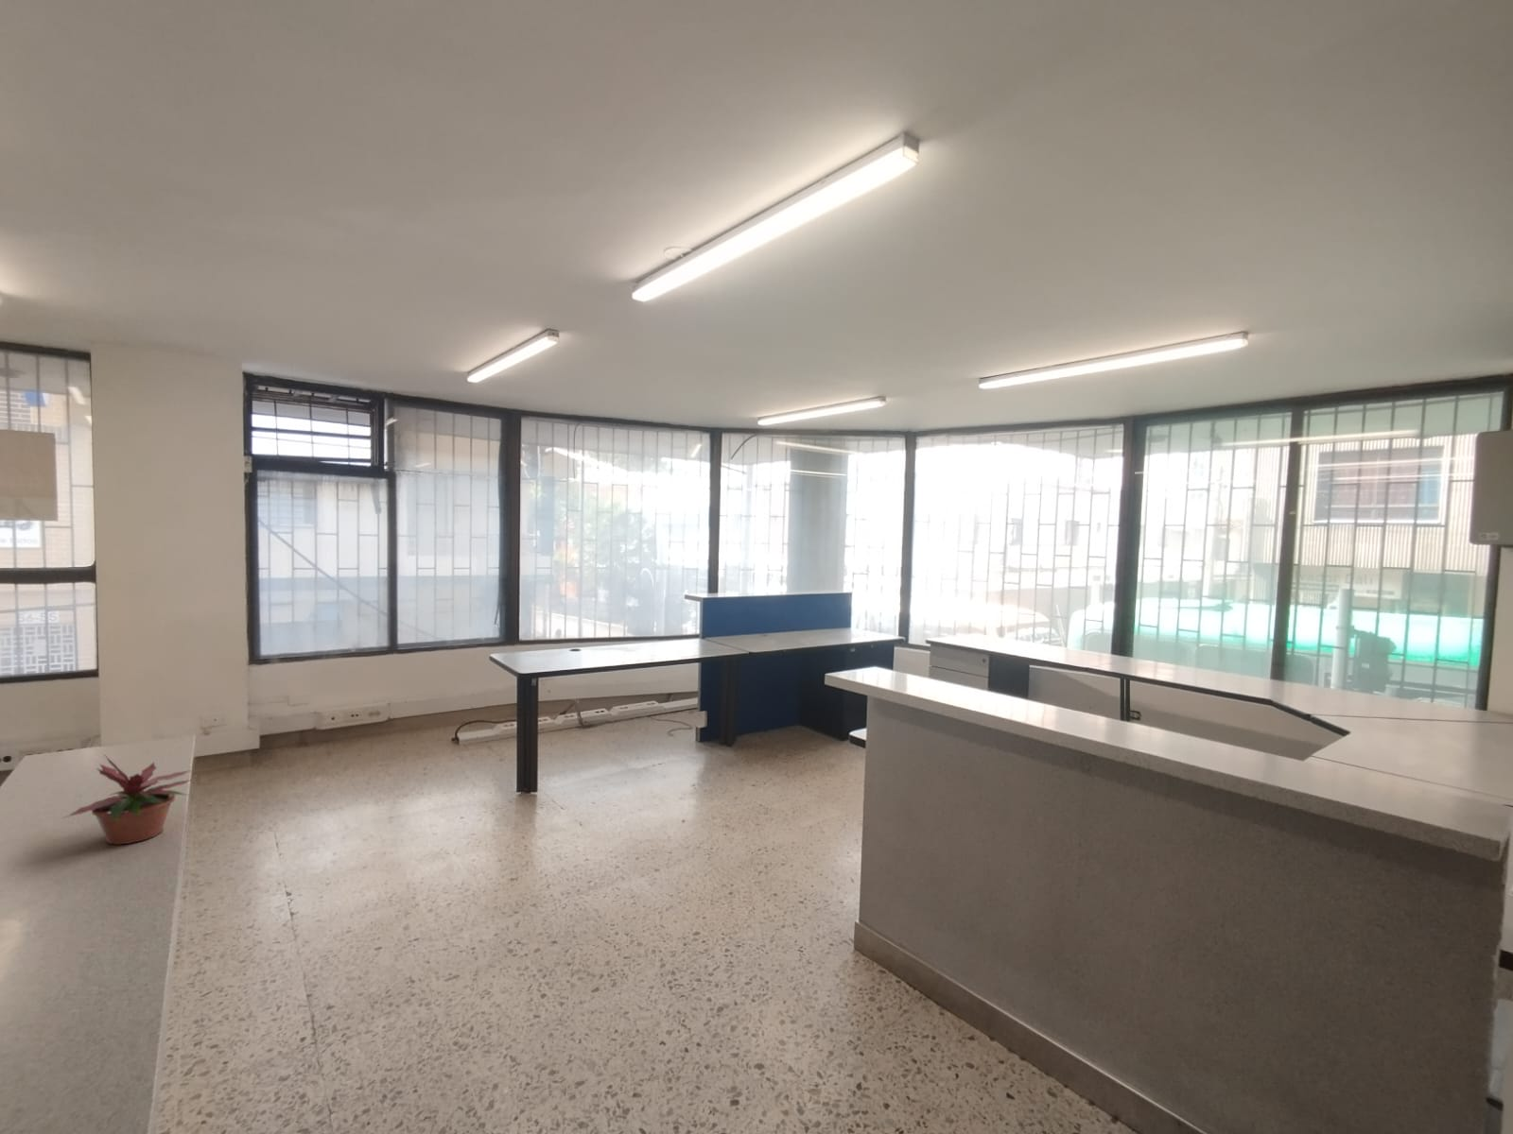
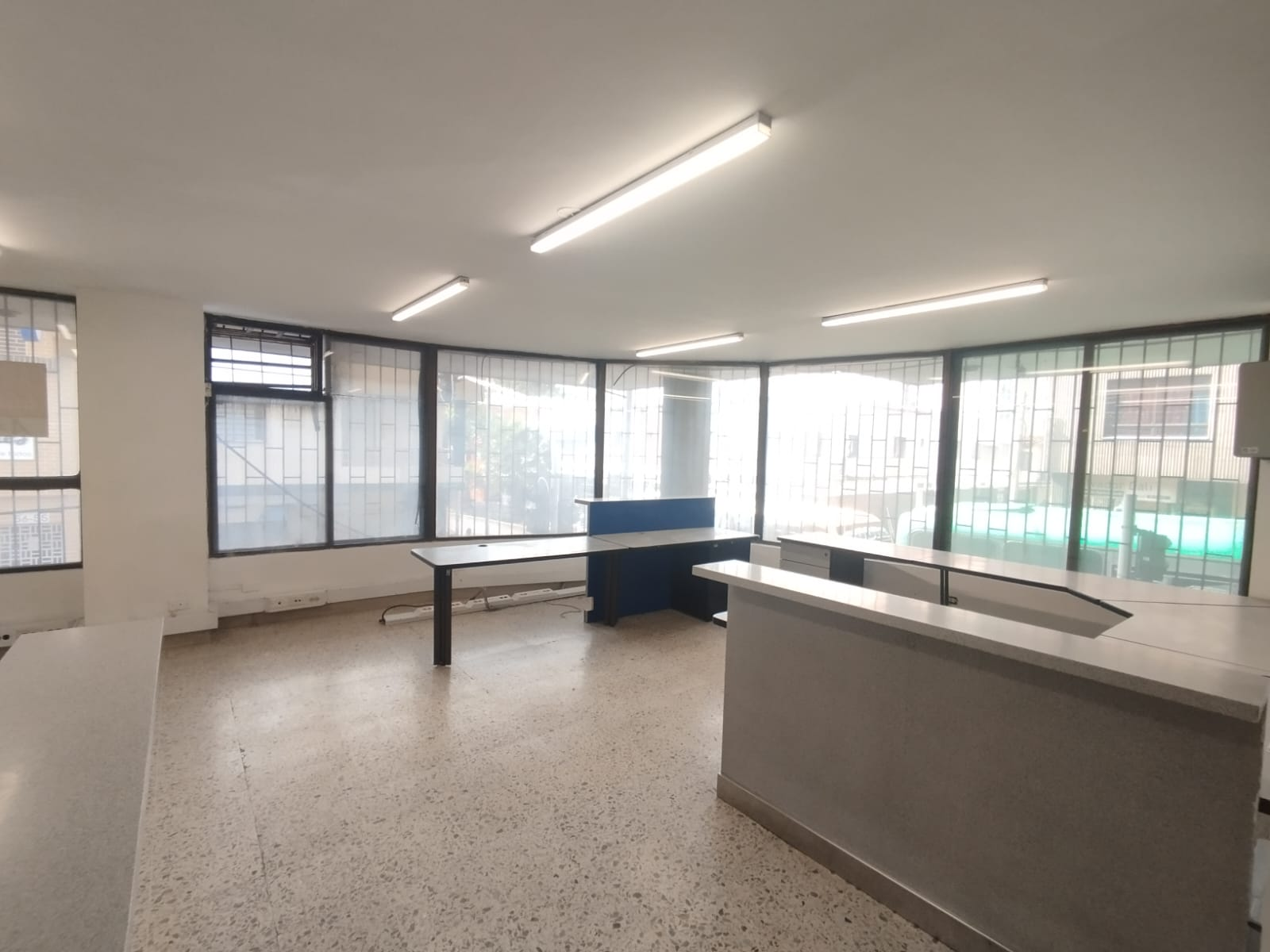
- potted plant (132, 792)
